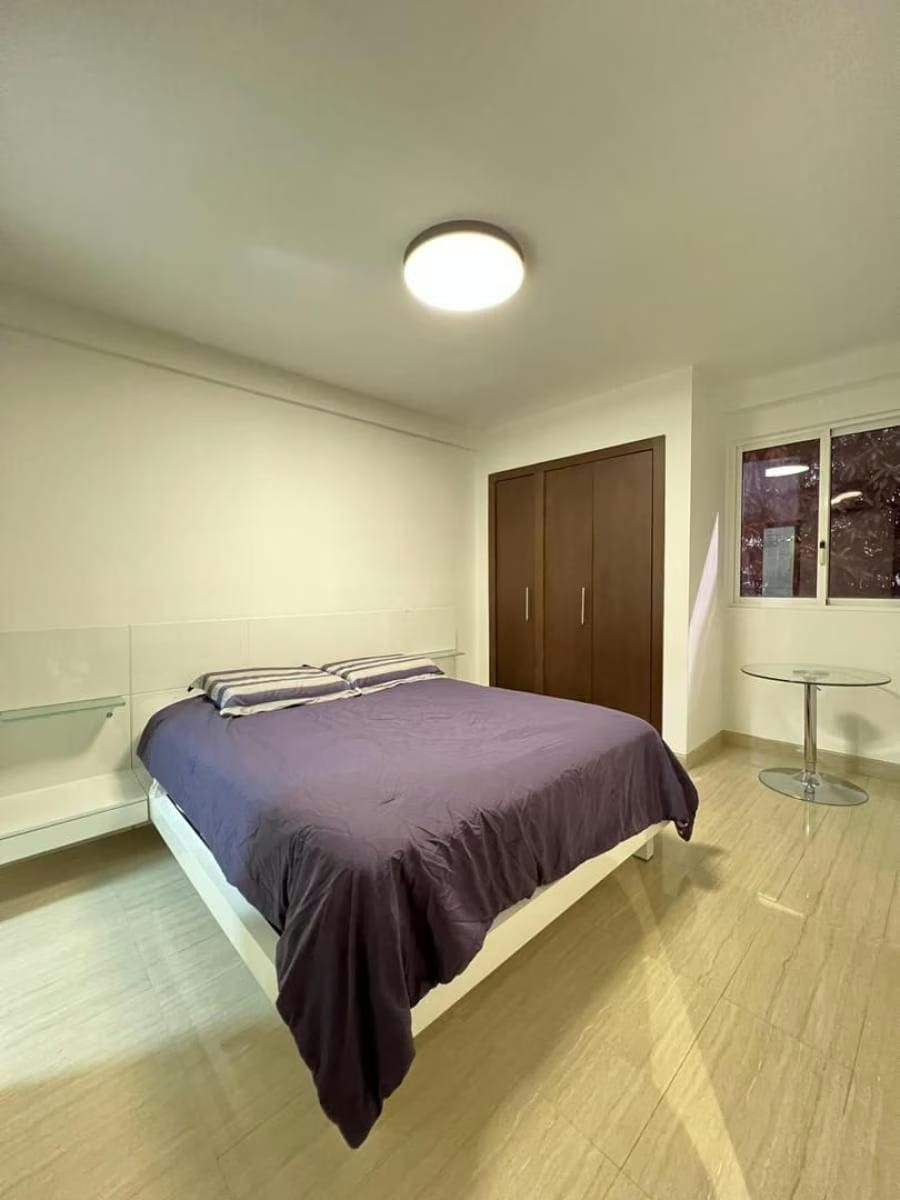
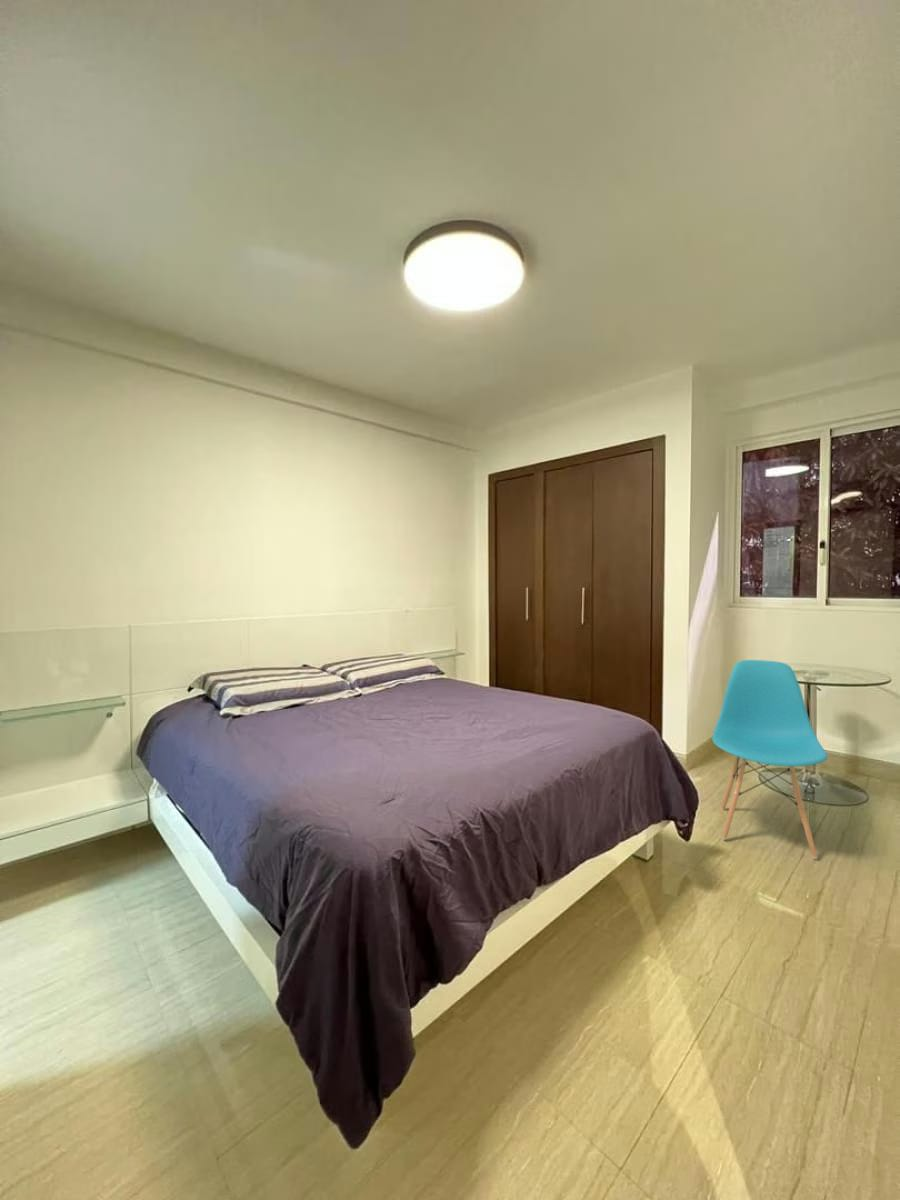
+ chair (765, 748)
